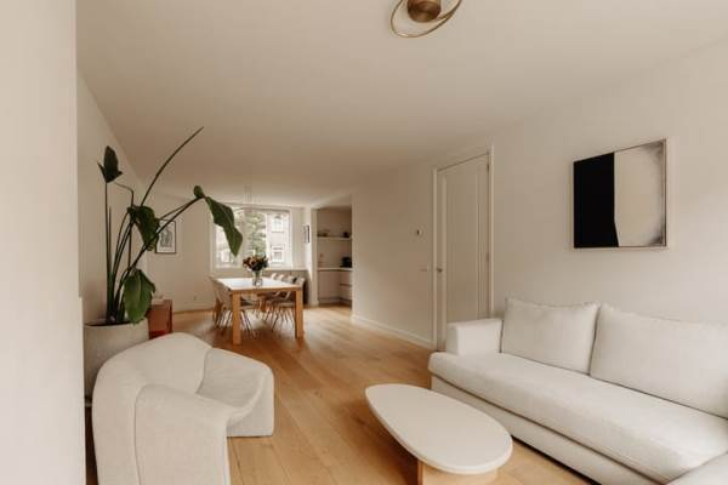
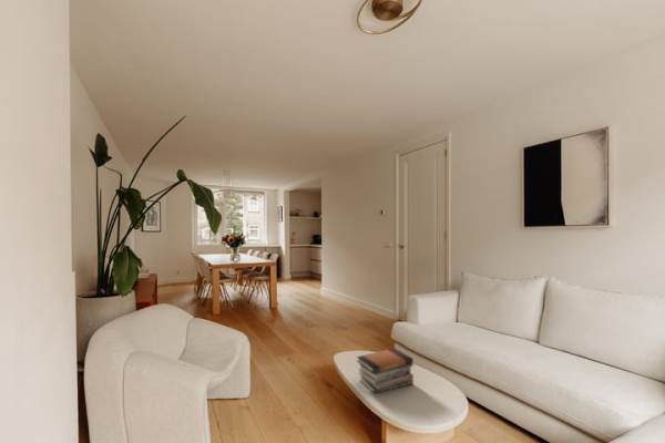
+ book stack (385, 370)
